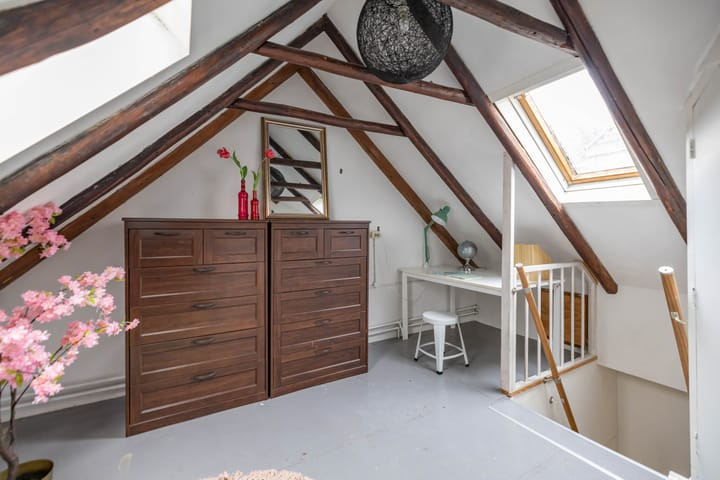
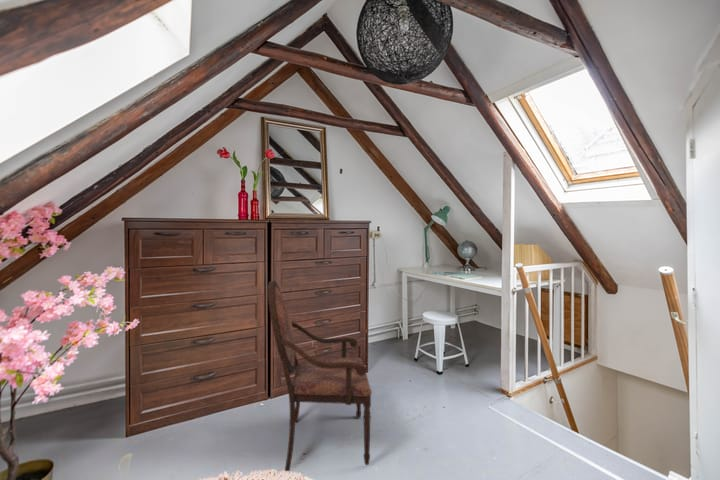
+ armchair (318, 360)
